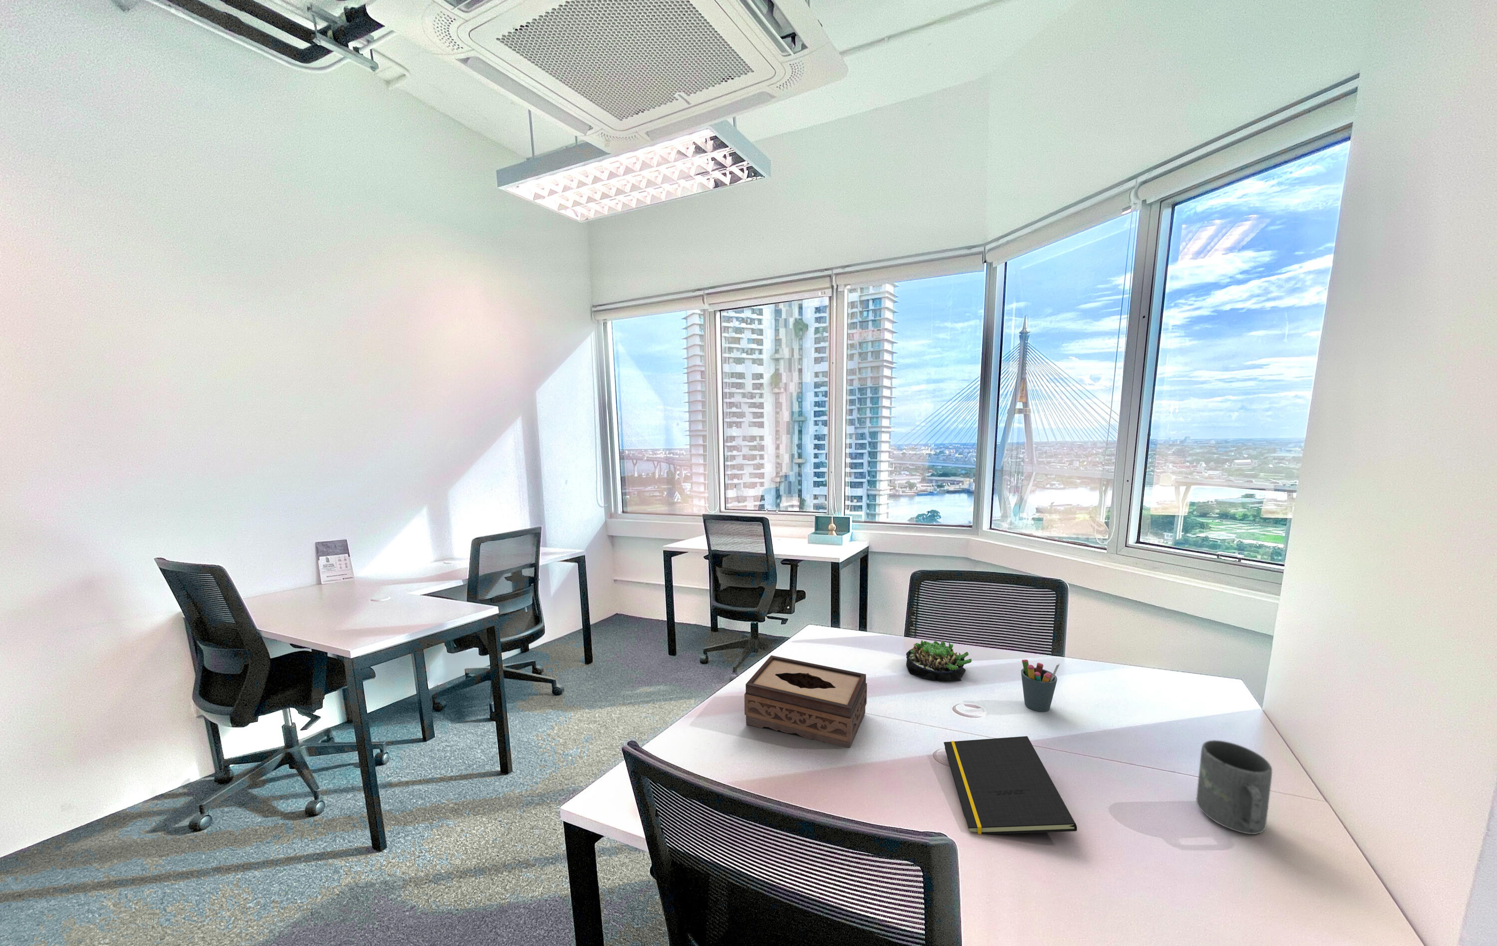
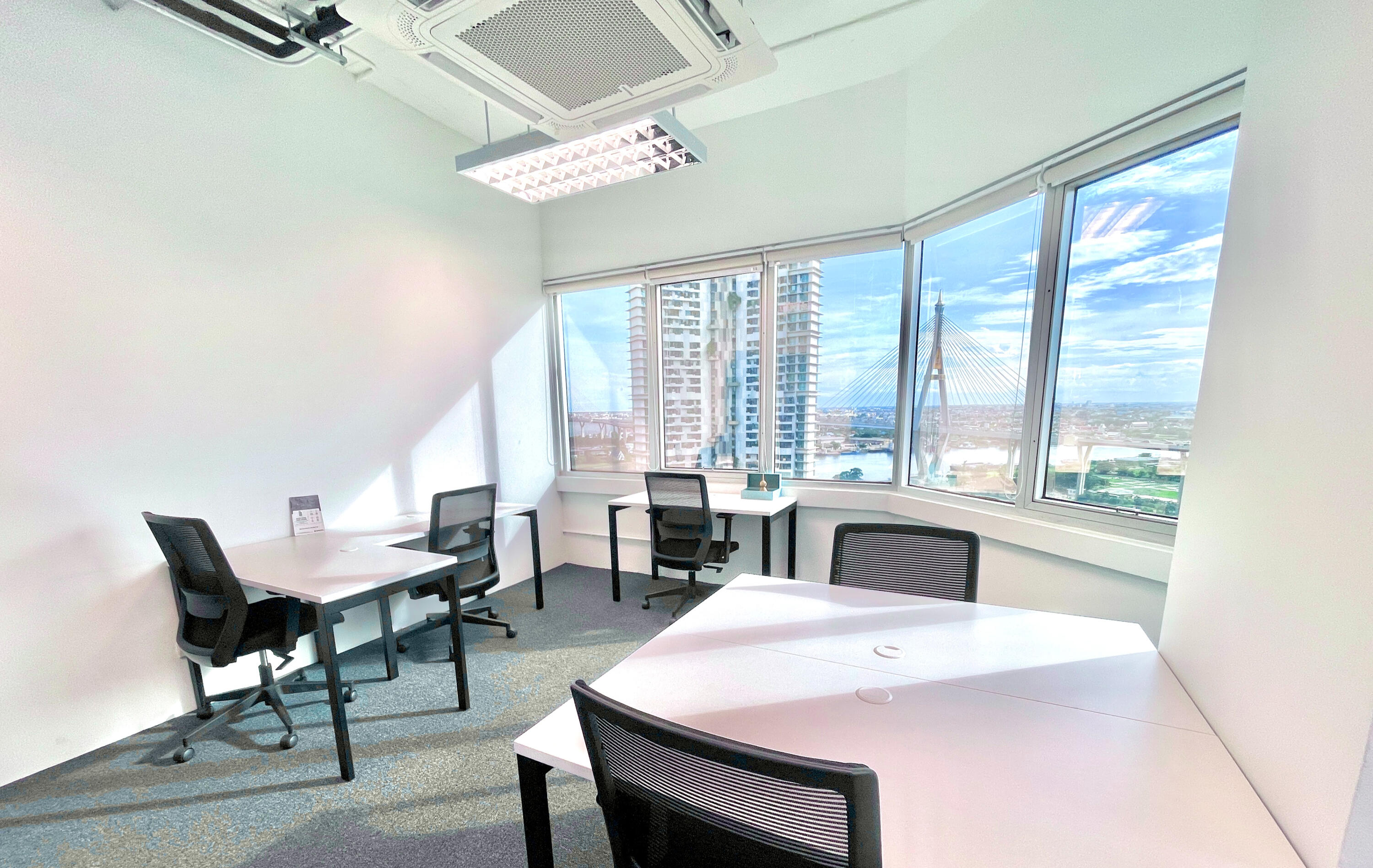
- mug (1238, 792)
- pen holder (1038, 681)
- succulent plant (938, 657)
- notepad (1001, 780)
- tissue box (807, 699)
